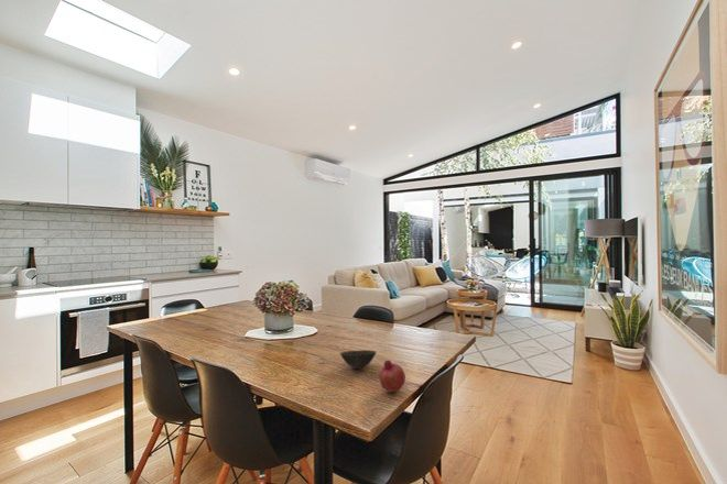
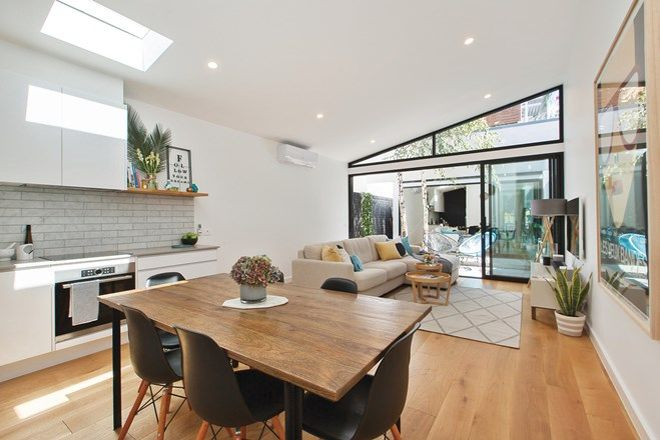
- fruit (392, 375)
- bowl (361, 352)
